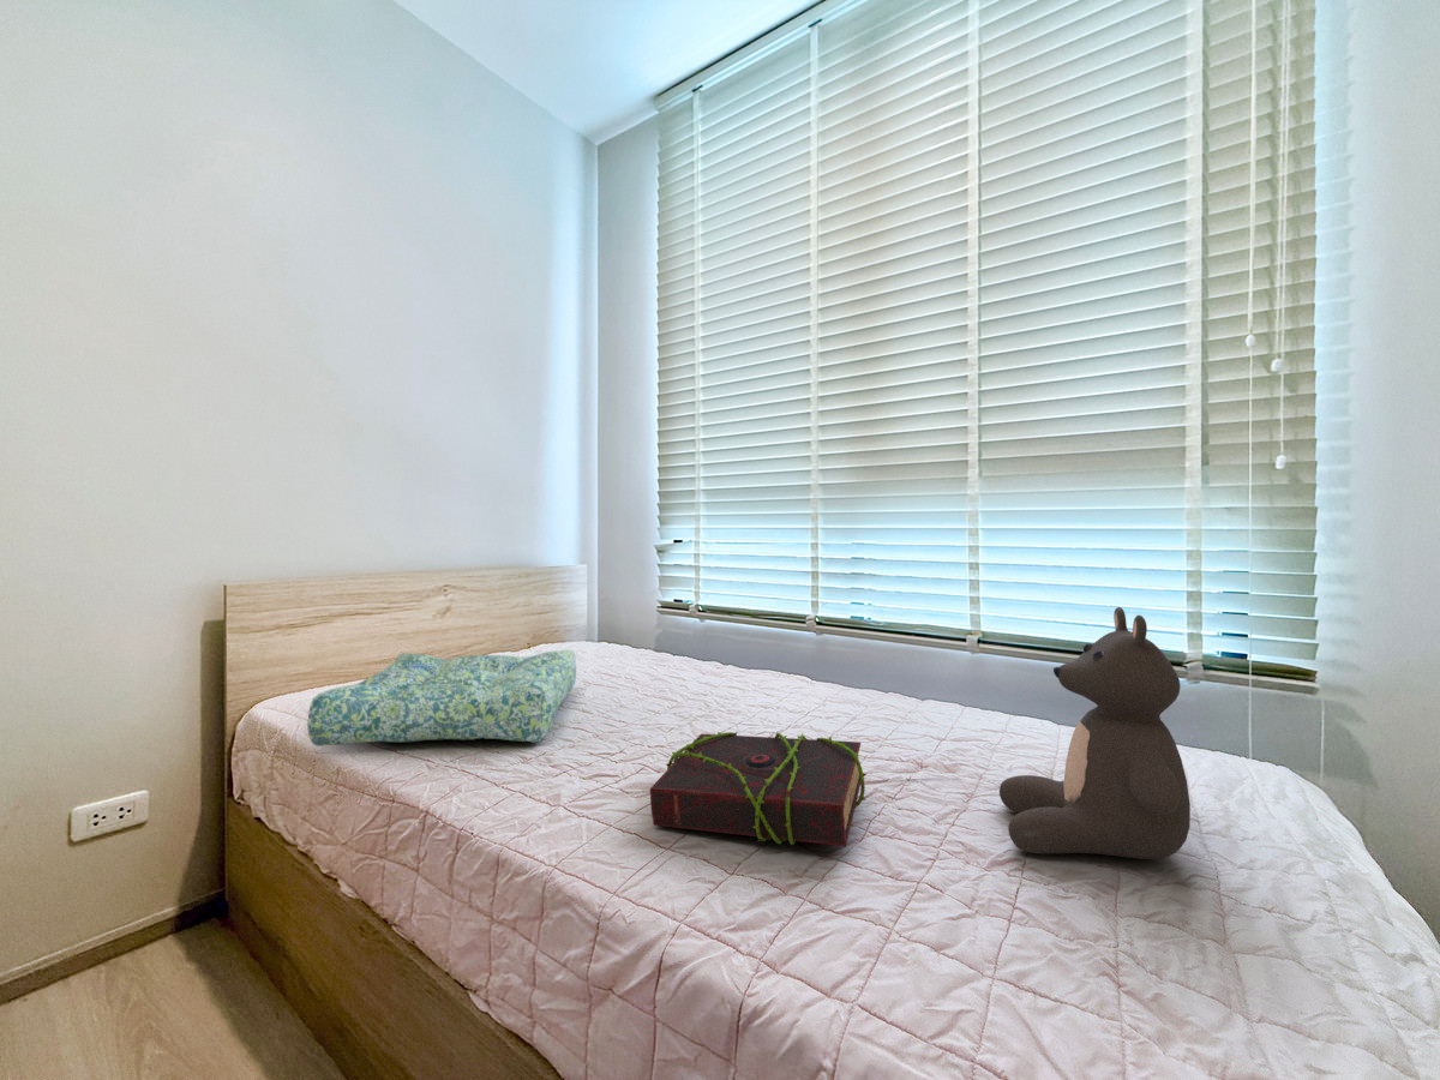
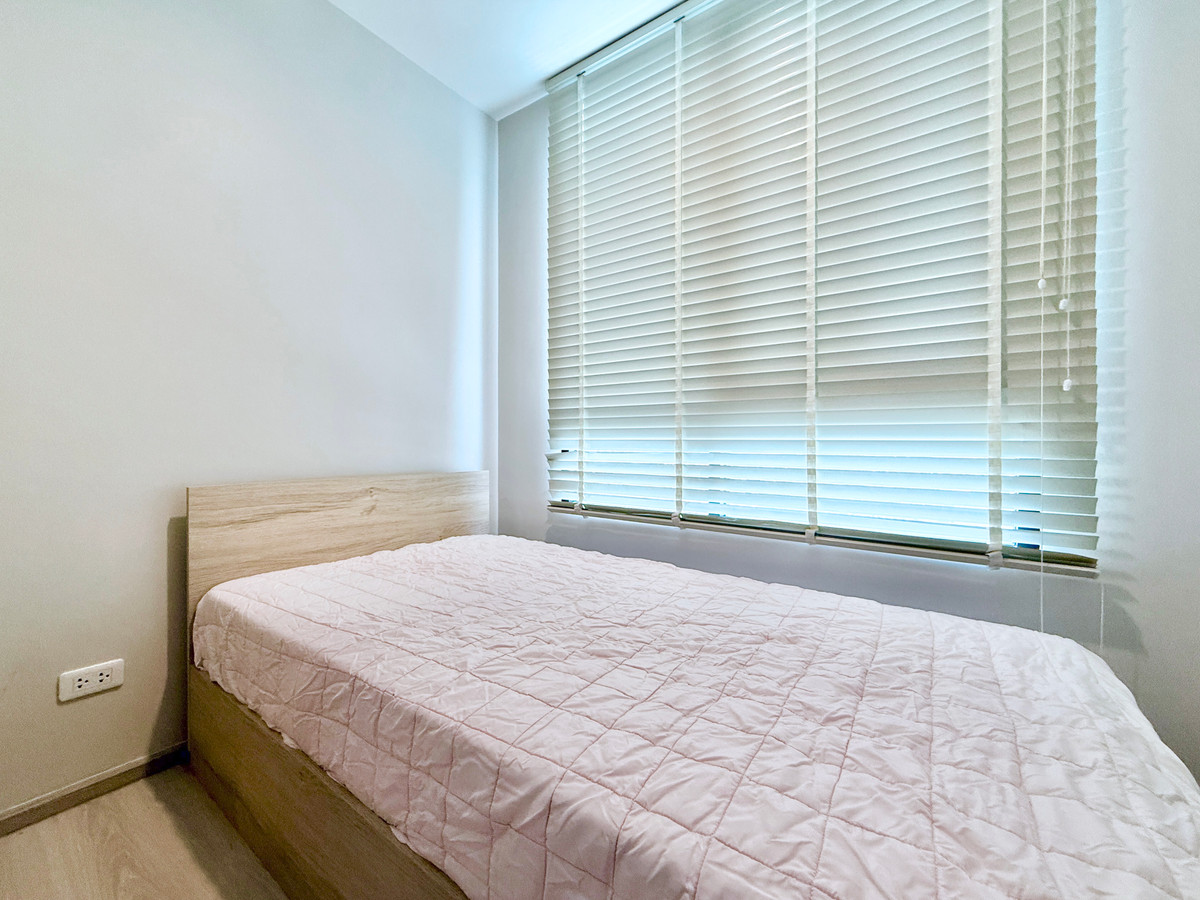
- seat cushion (463, 692)
- book (762, 779)
- teddy bear (1087, 725)
